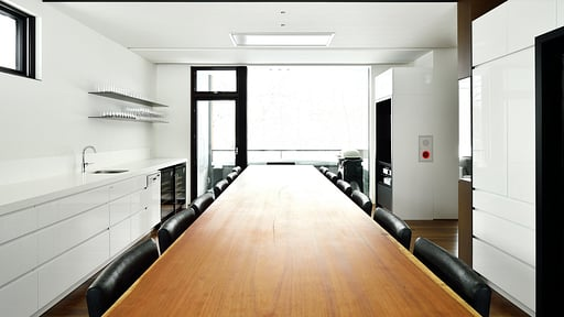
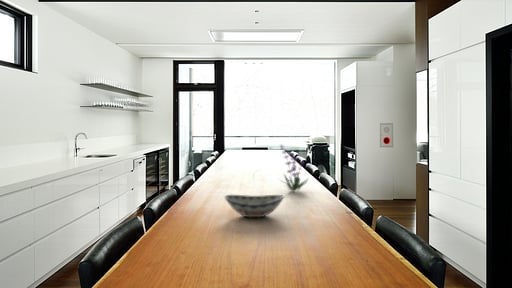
+ decorative bowl (254, 205)
+ plant (293, 167)
